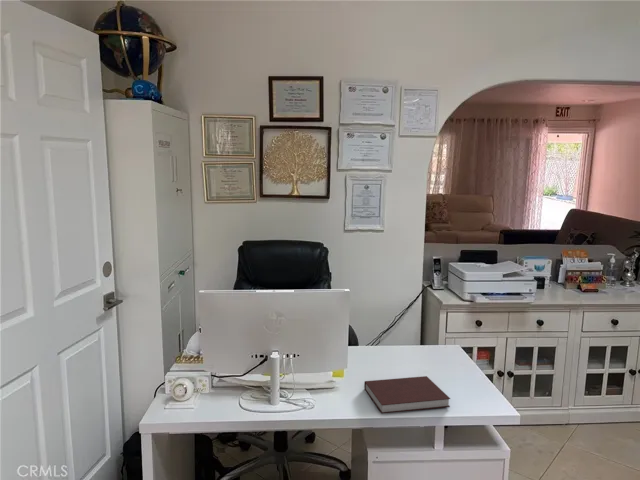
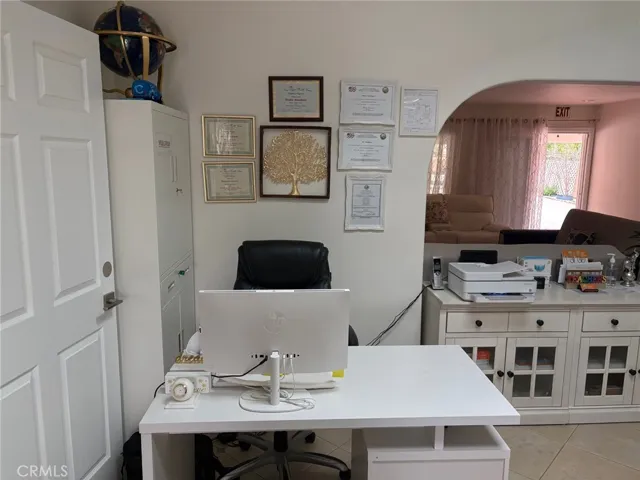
- notebook (405, 393)
